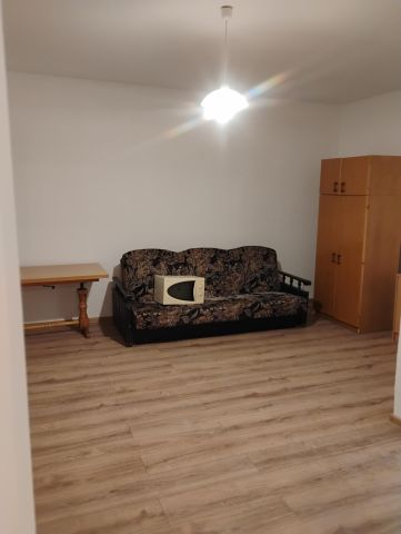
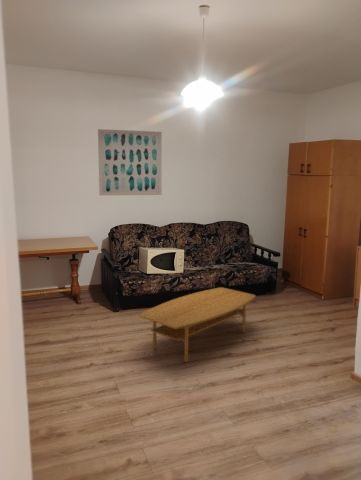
+ coffee table (201, 322)
+ wall art (130, 163)
